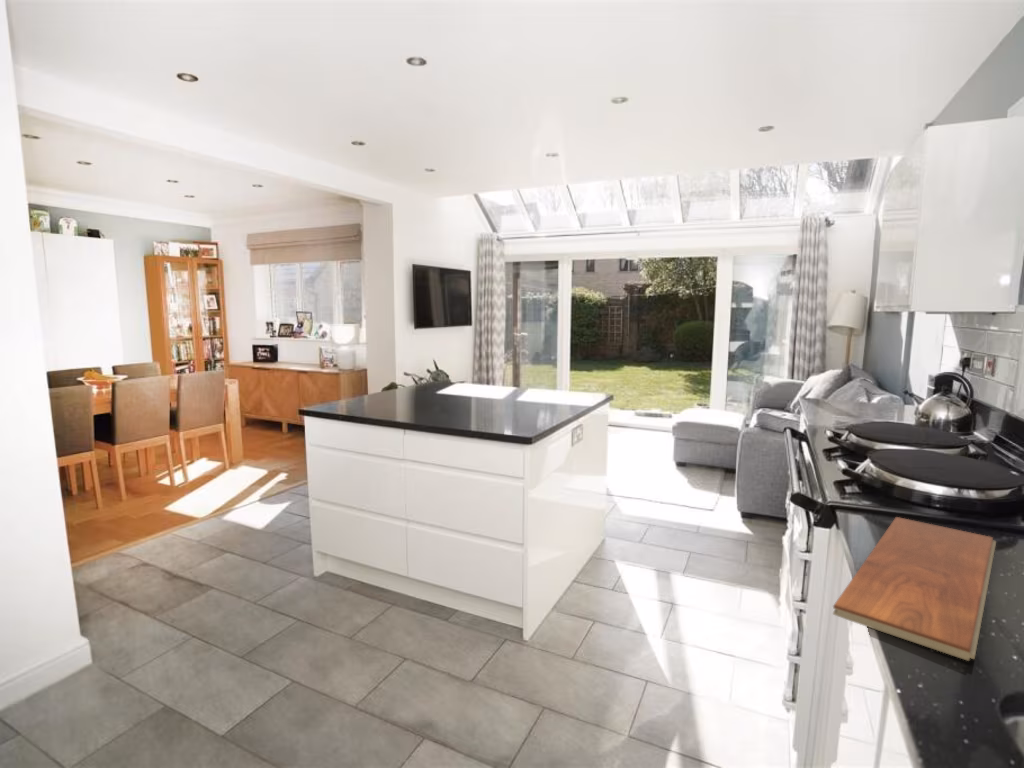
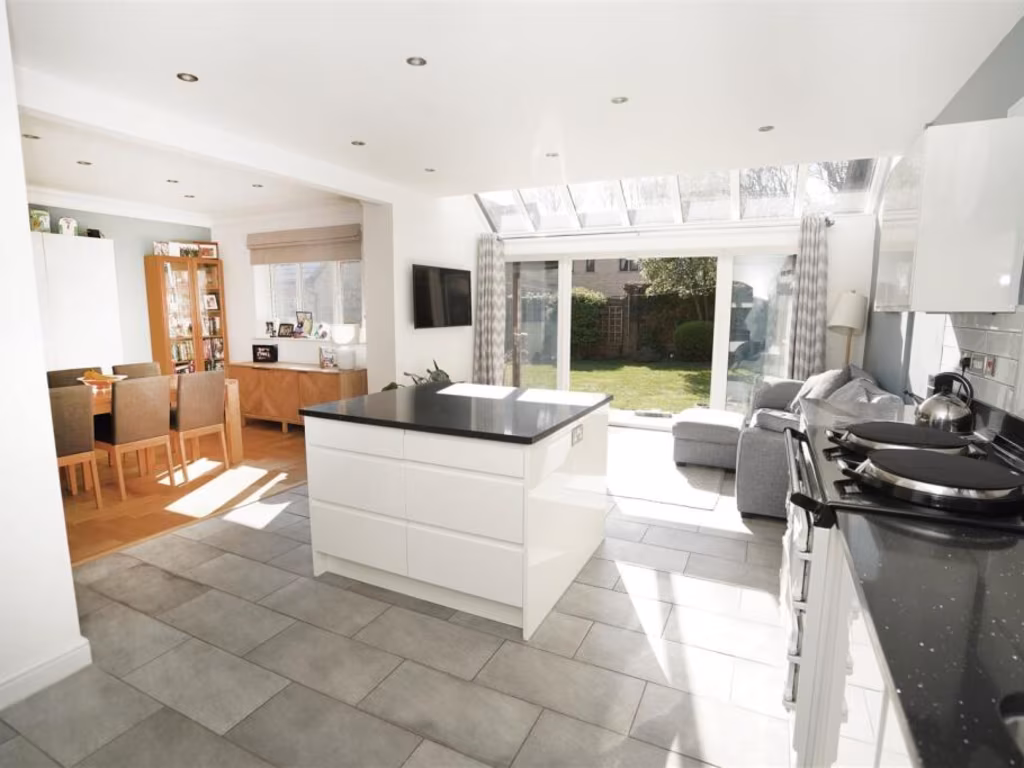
- chopping board (925, 571)
